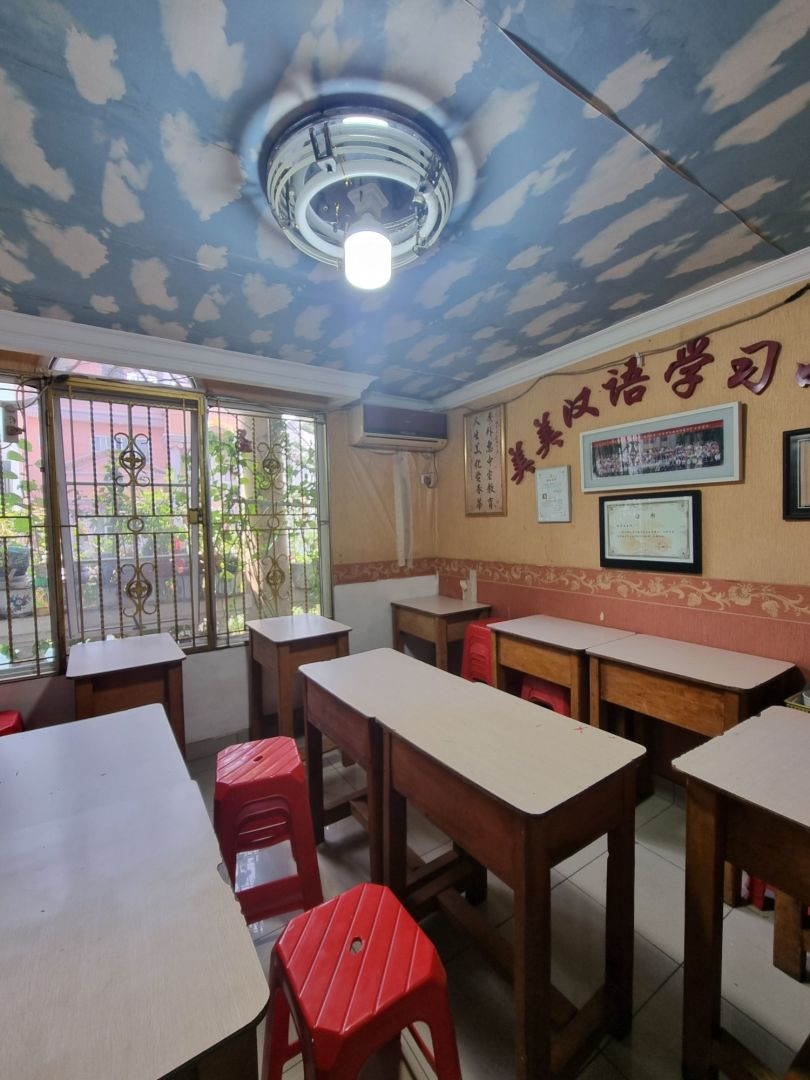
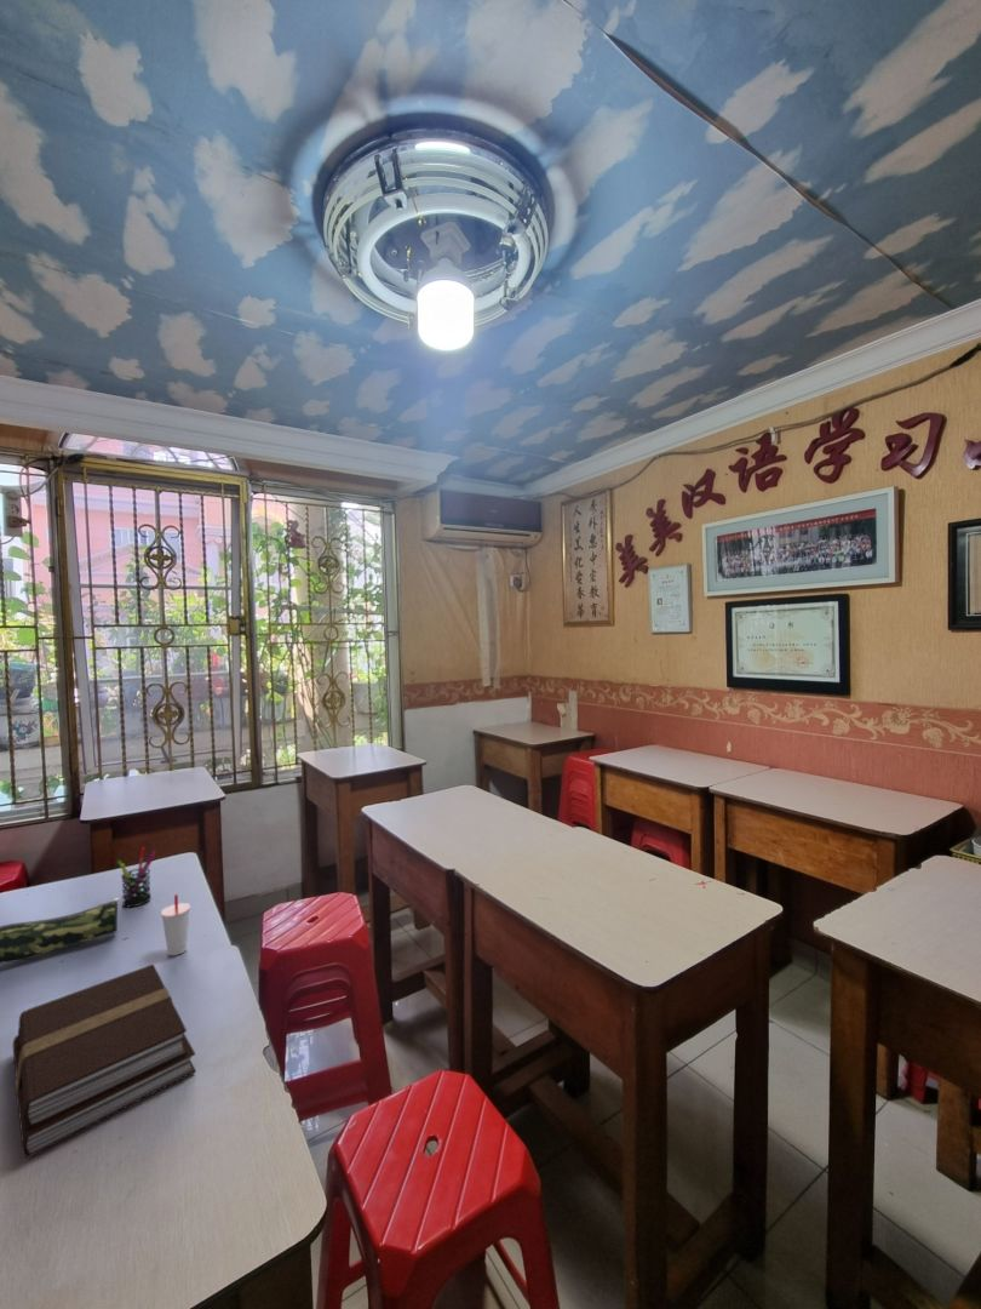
+ pen holder (133, 875)
+ cup (176, 922)
+ pencil case (61, 930)
+ book (101, 1041)
